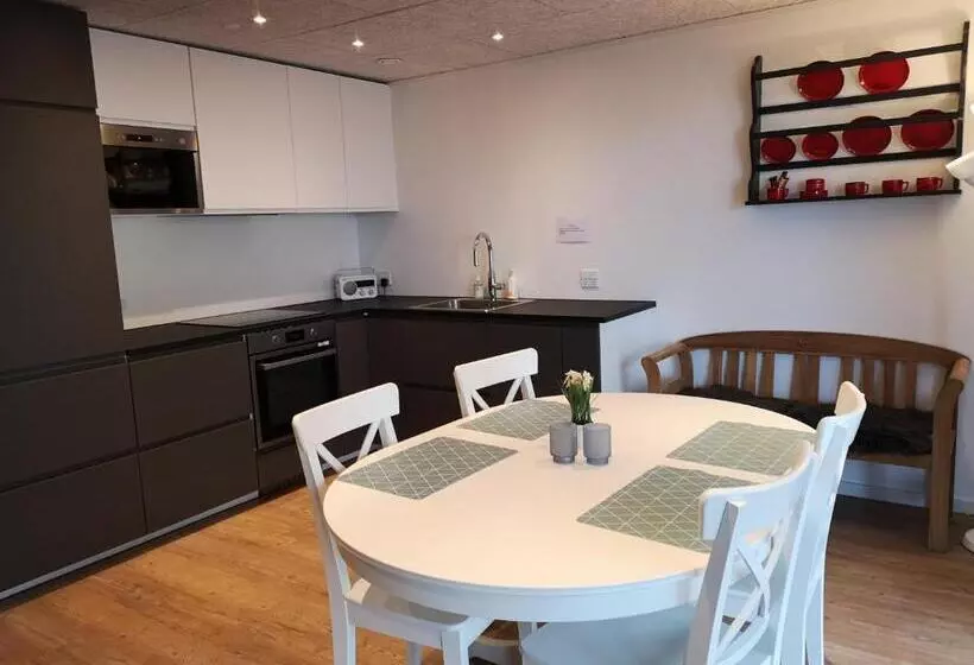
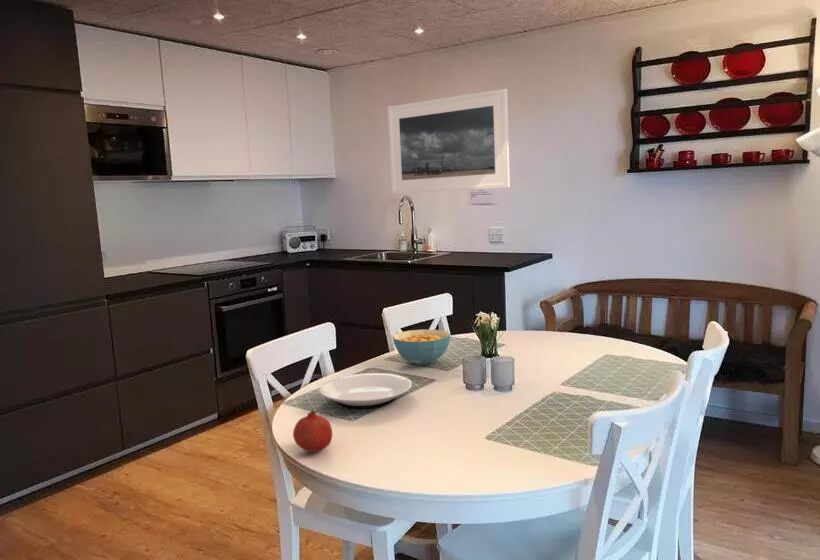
+ fruit (313, 429)
+ plate (366, 392)
+ cereal bowl (421, 349)
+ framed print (445, 145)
